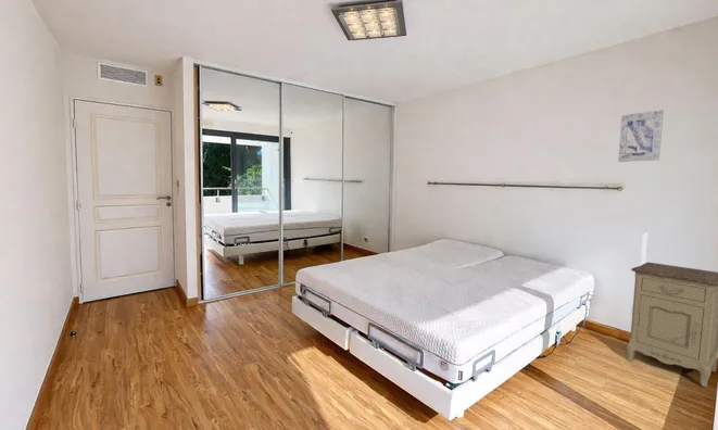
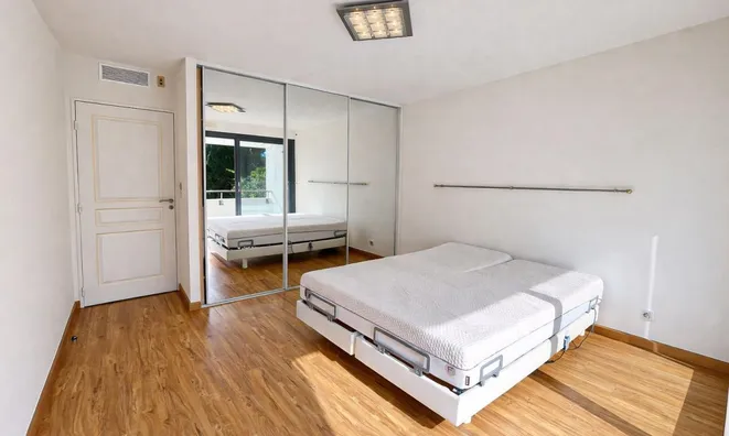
- nightstand (673, 319)
- wall art (640, 137)
